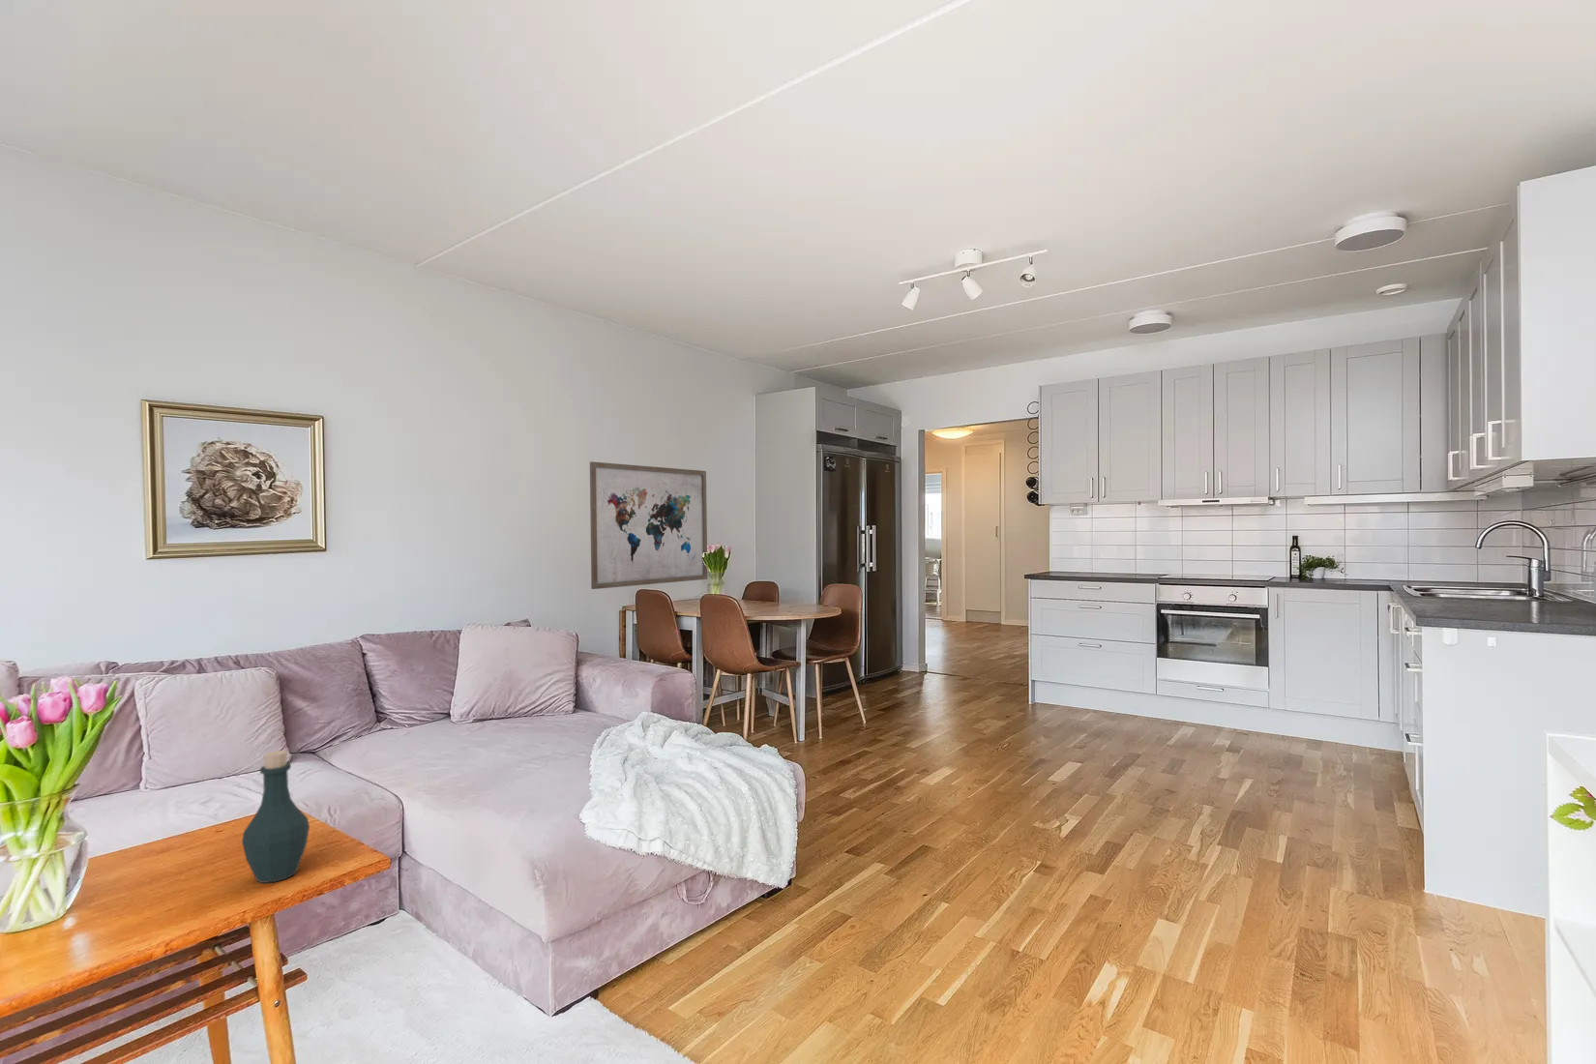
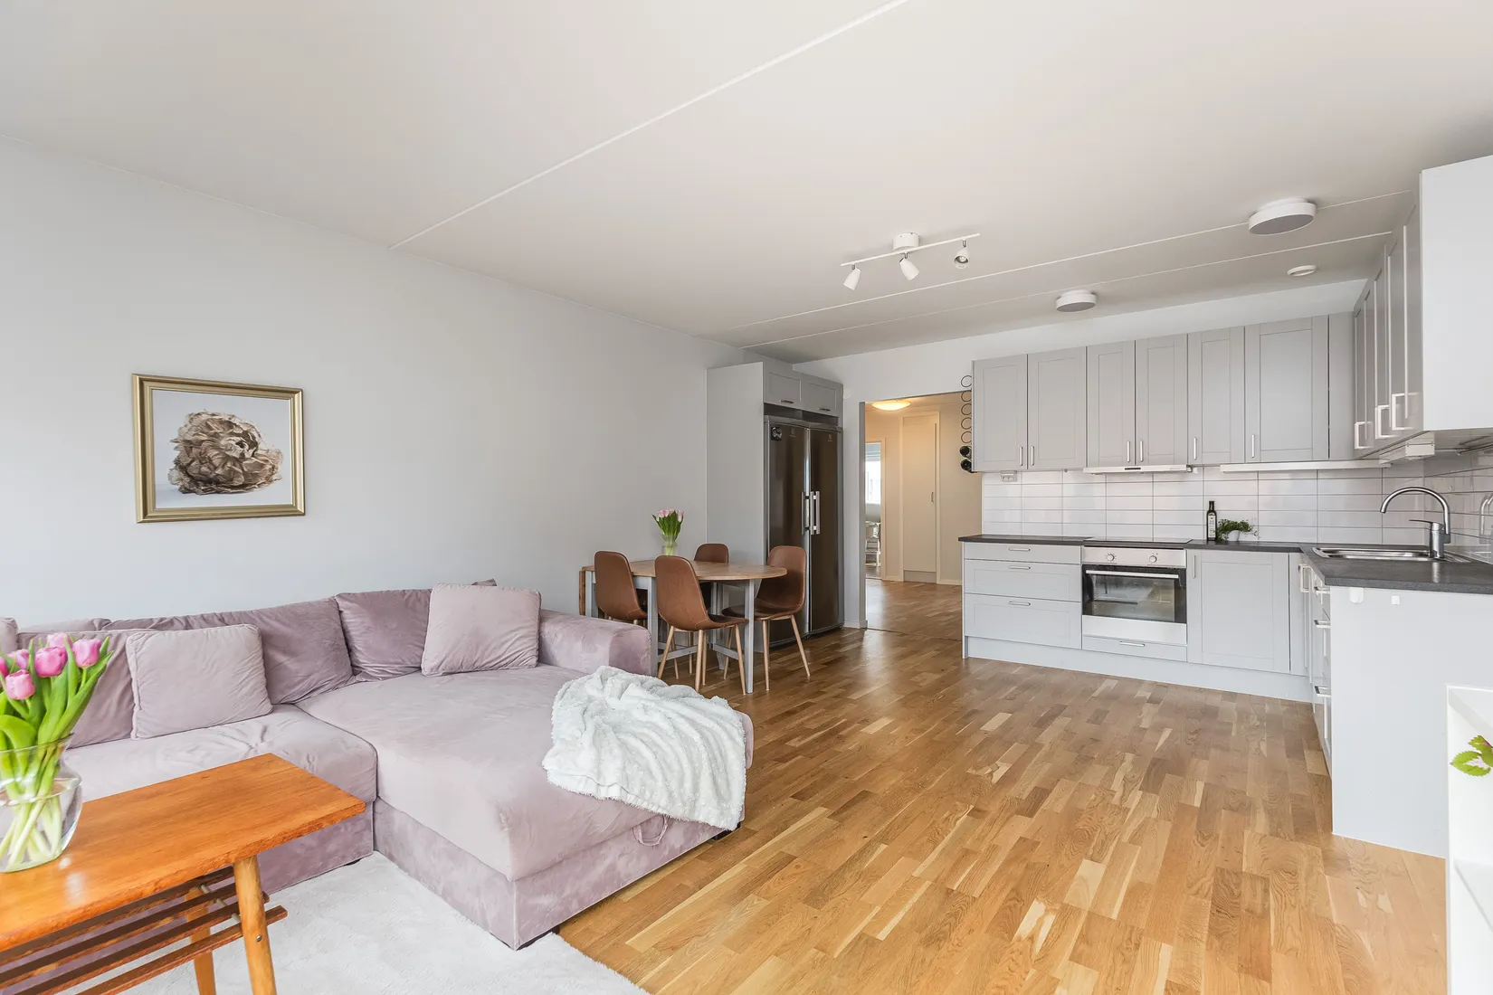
- wall art (653, 525)
- bottle (276, 813)
